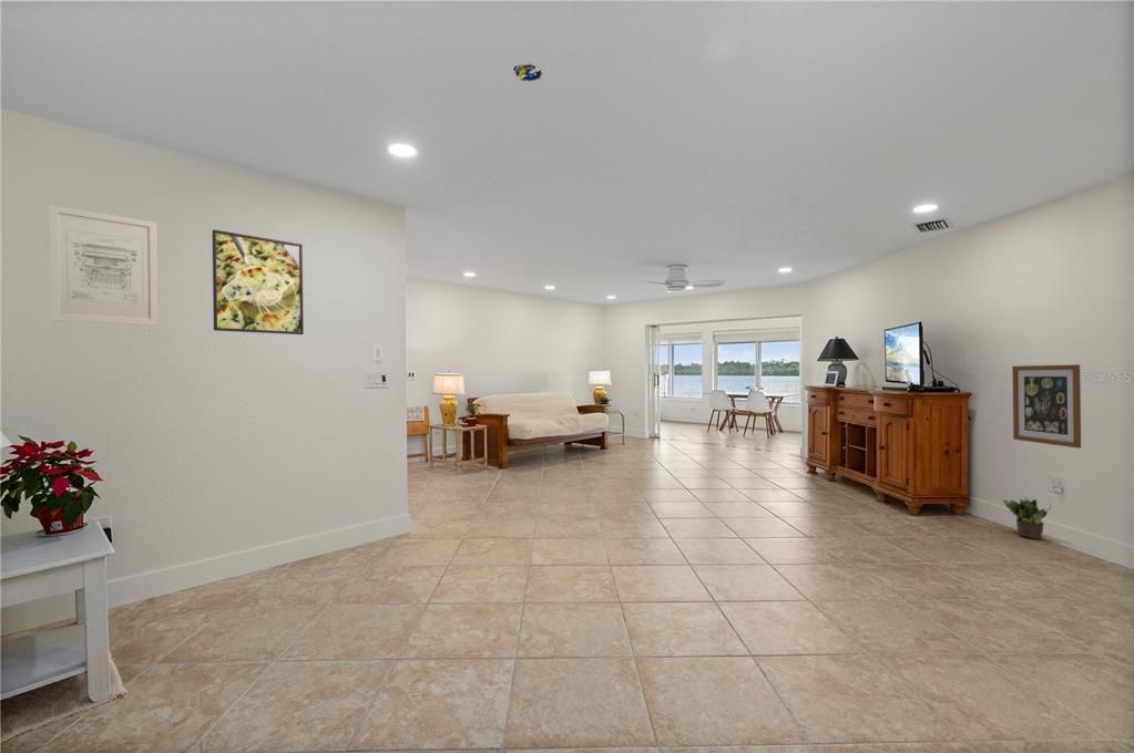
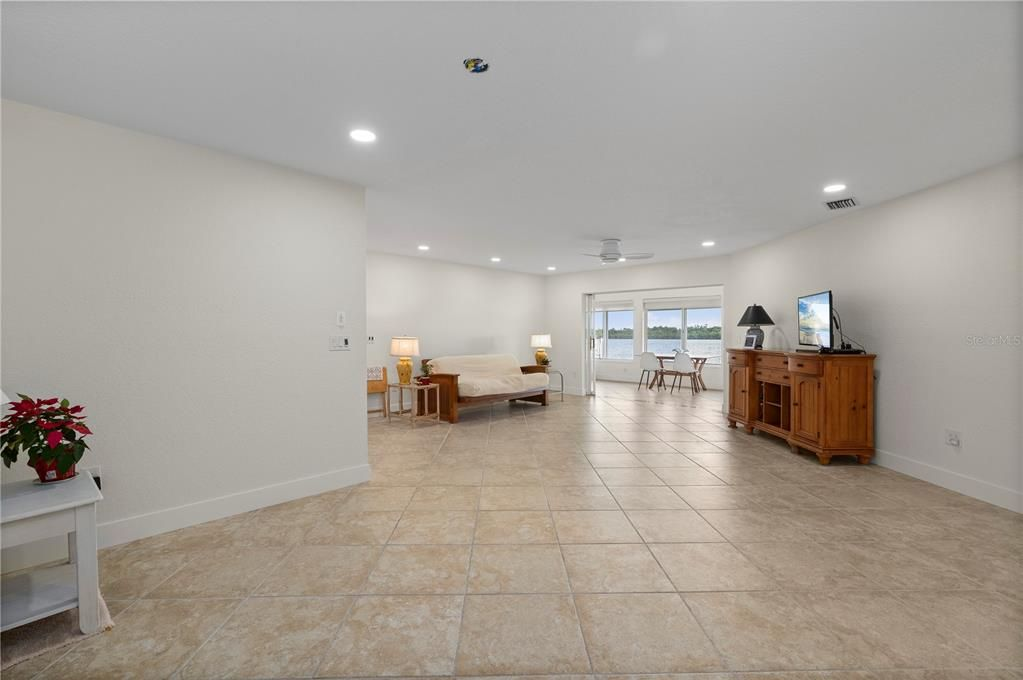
- wall art (1044, 404)
- potted plant (1026, 514)
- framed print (259, 285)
- wall art (106, 268)
